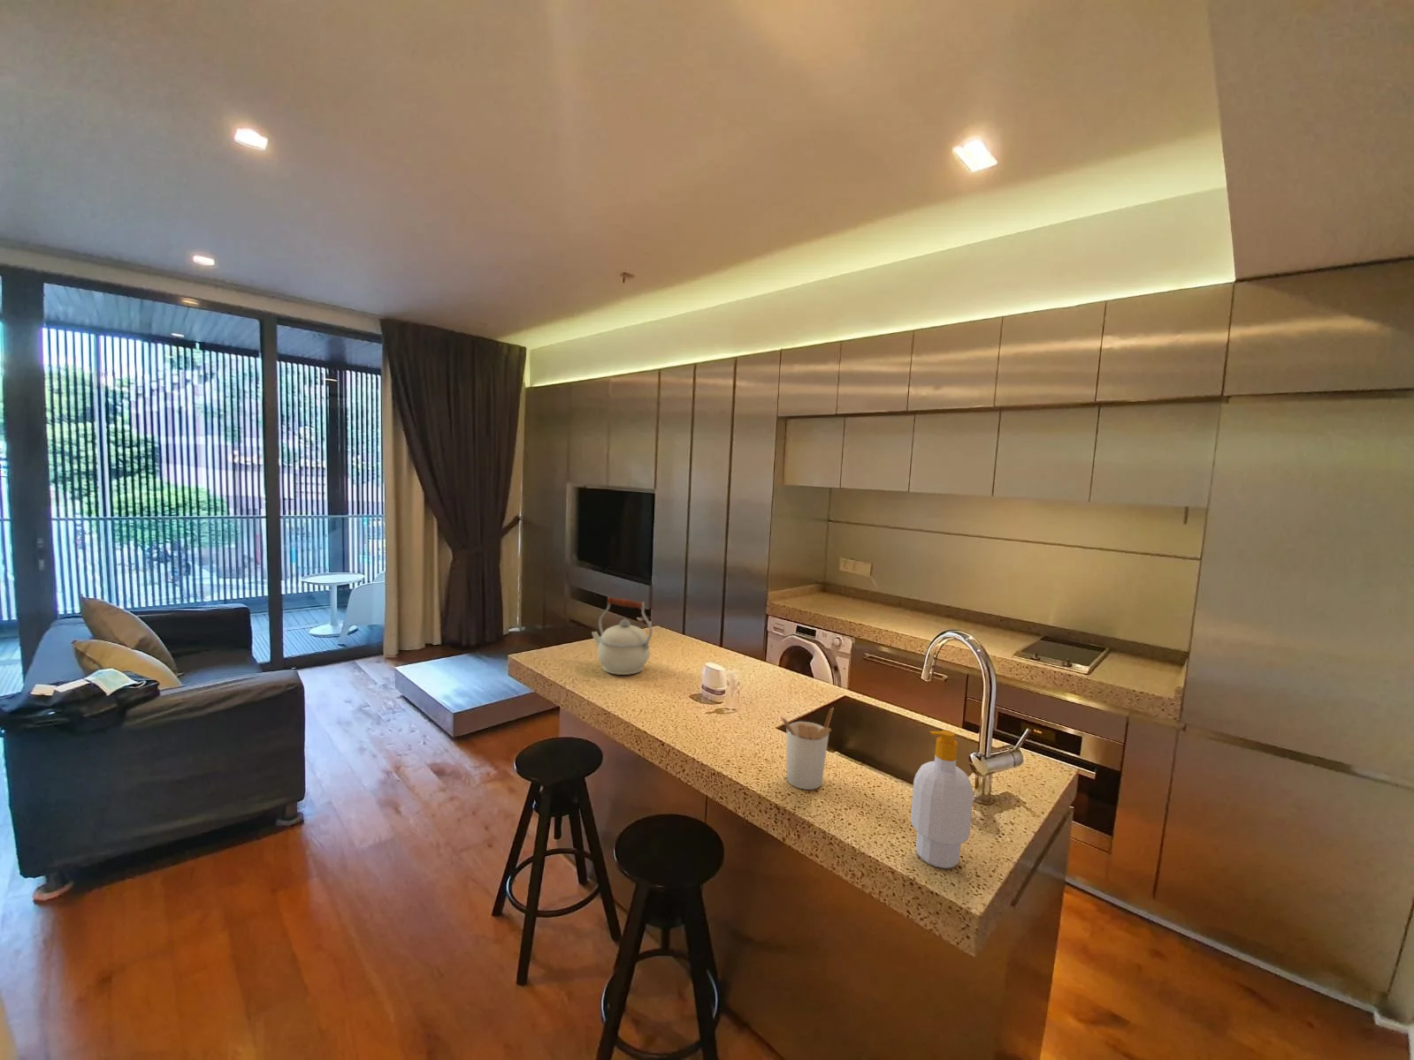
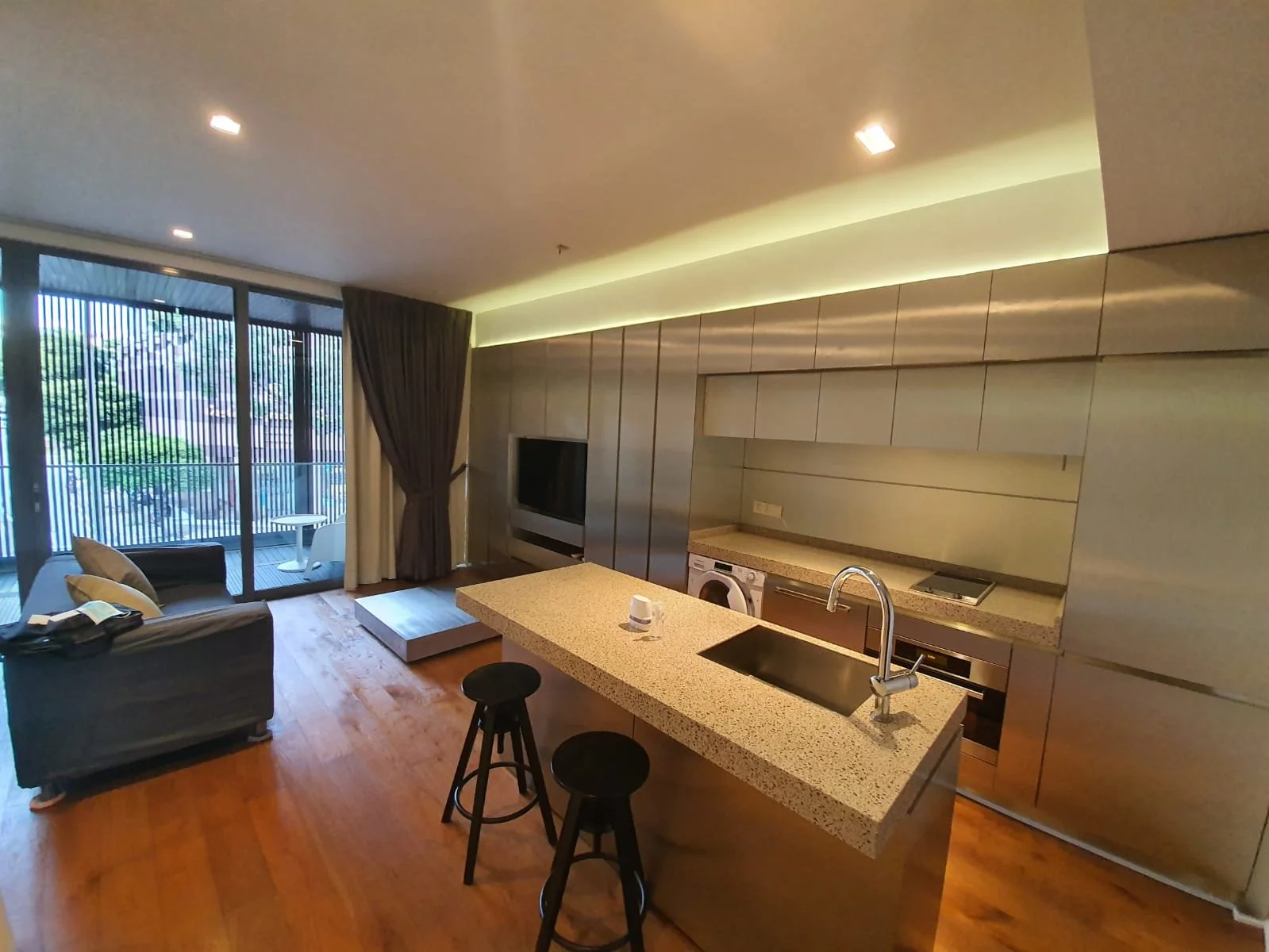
- utensil holder (808, 748)
- soap bottle (942, 795)
- kettle (621, 632)
